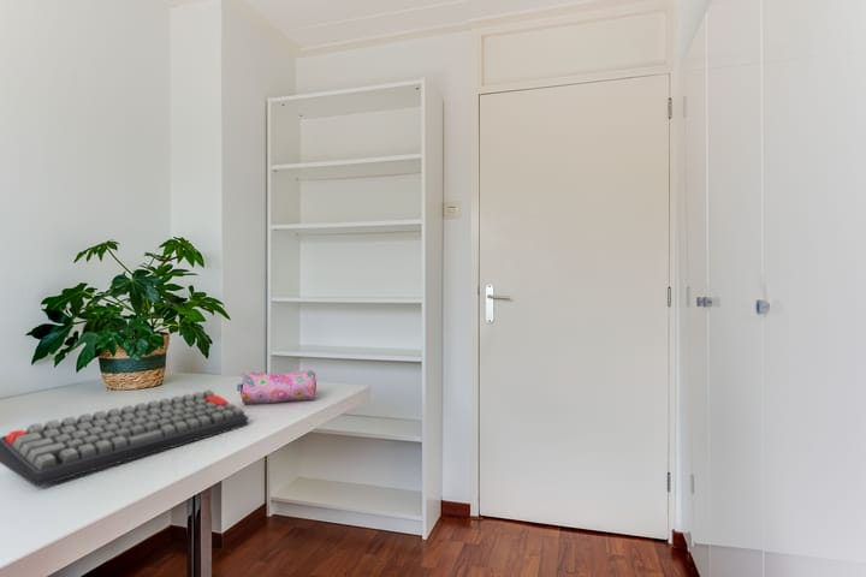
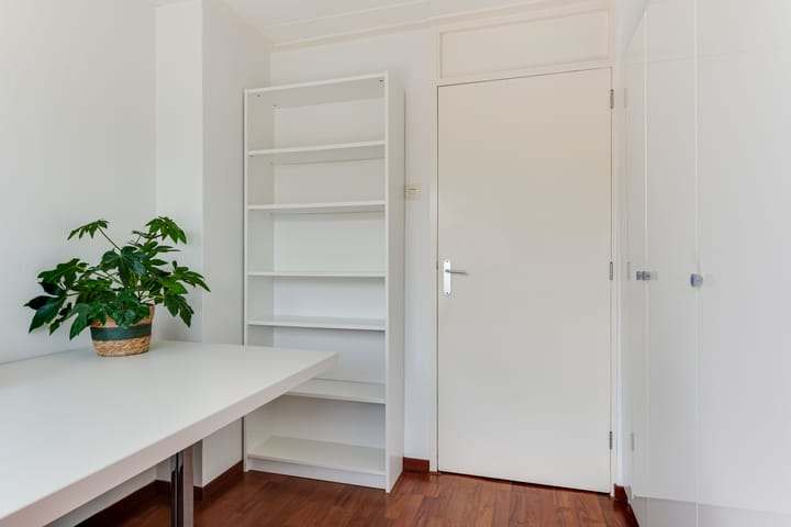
- pencil case (278, 386)
- keyboard (140, 427)
